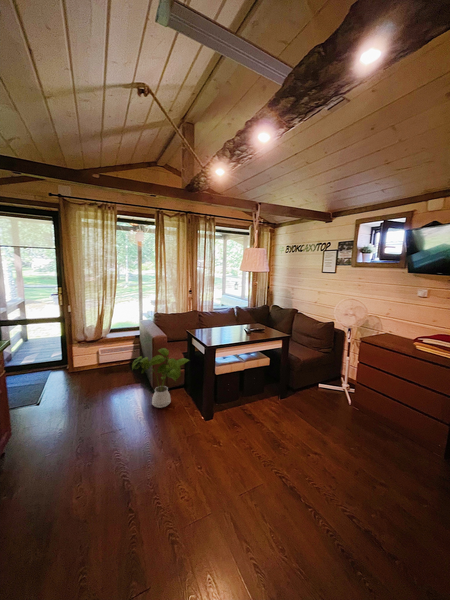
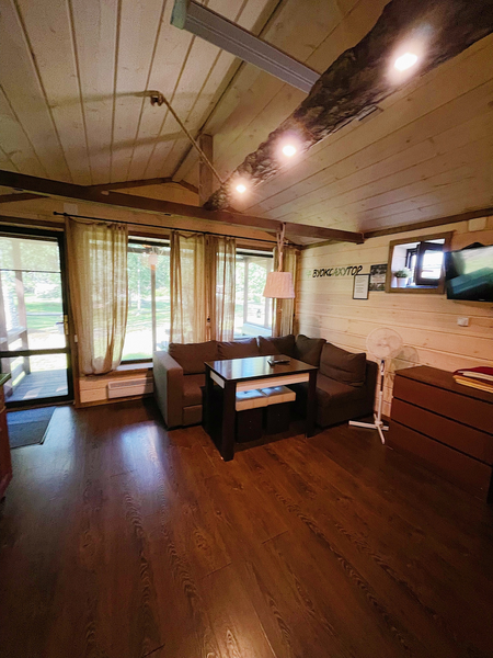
- house plant (165, 378)
